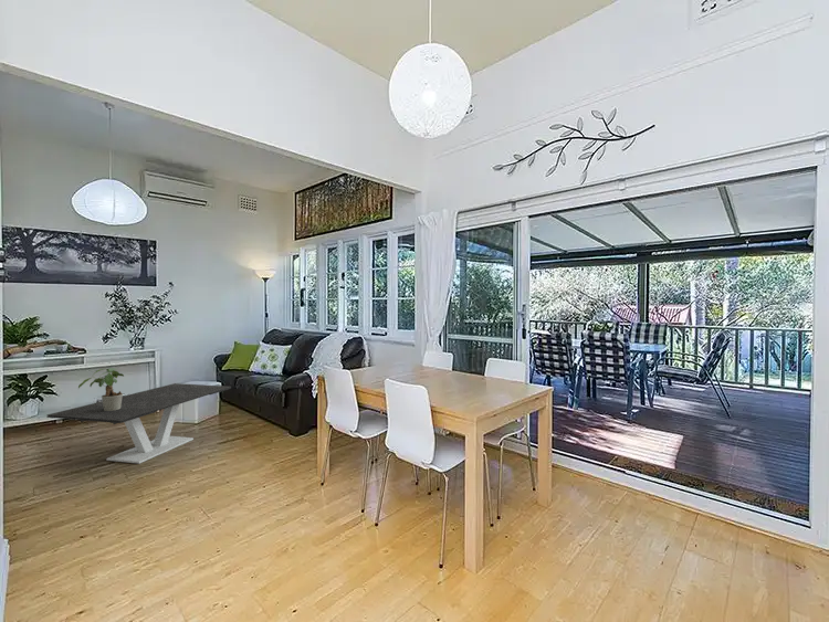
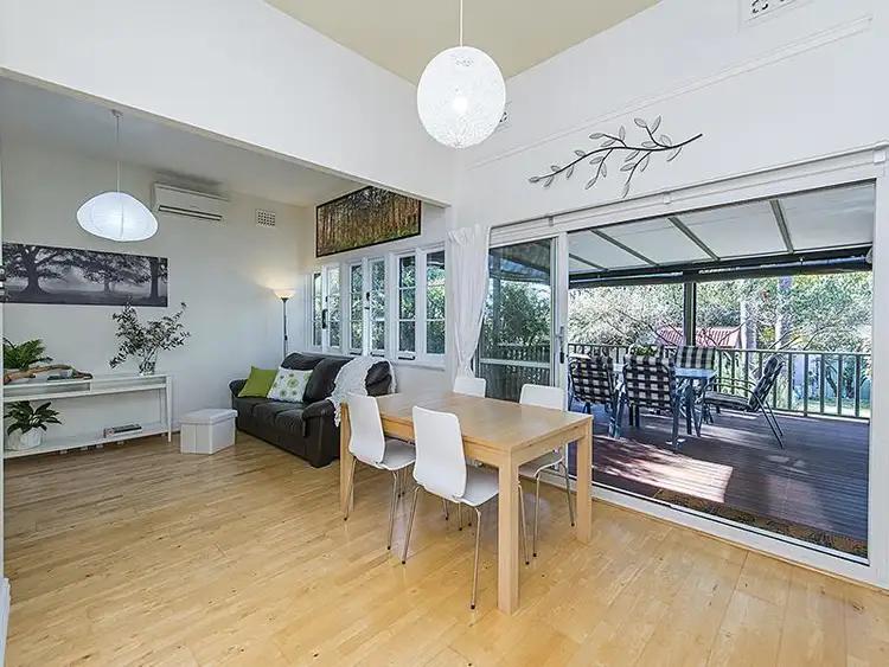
- potted plant (106, 388)
- coffee table (159, 424)
